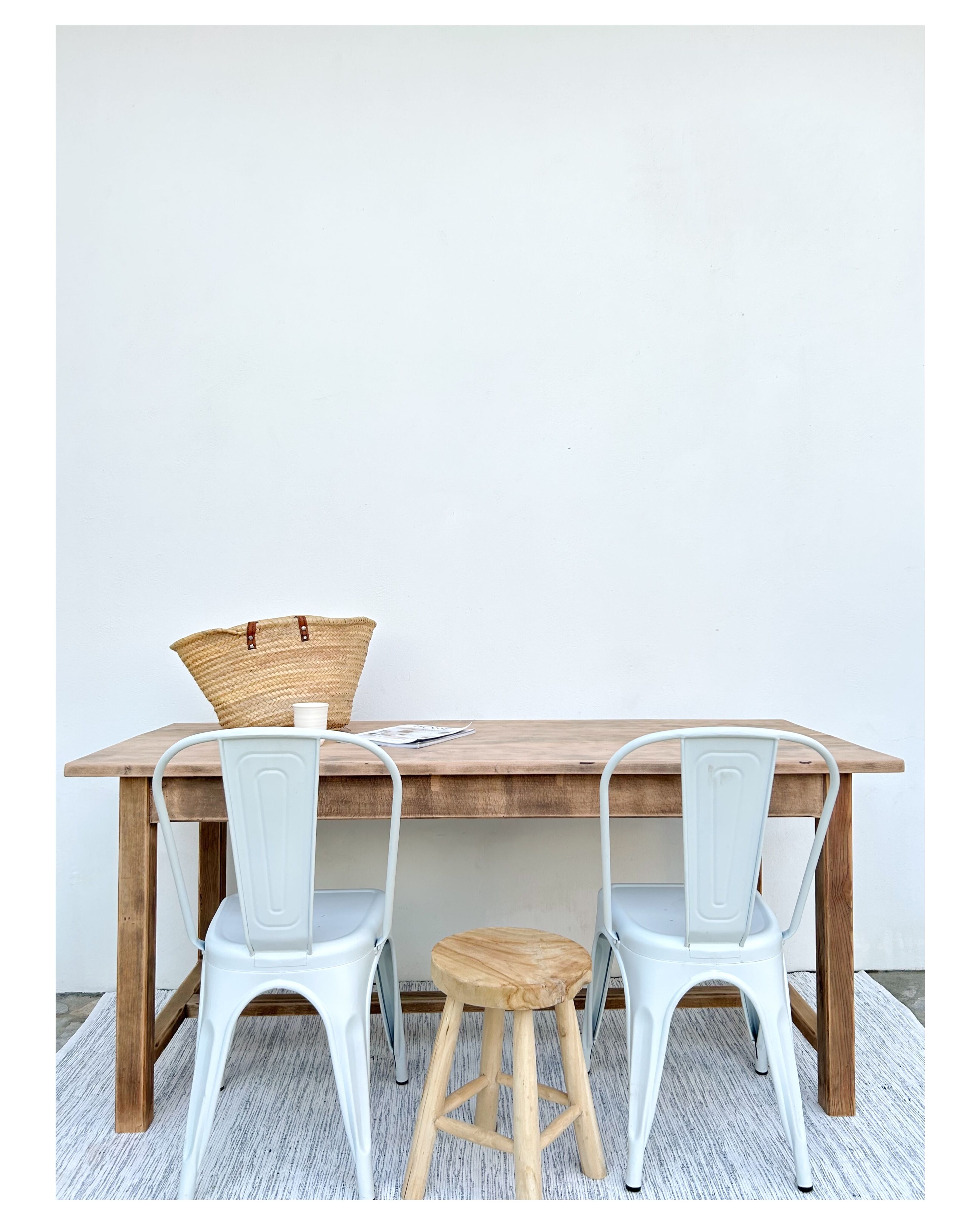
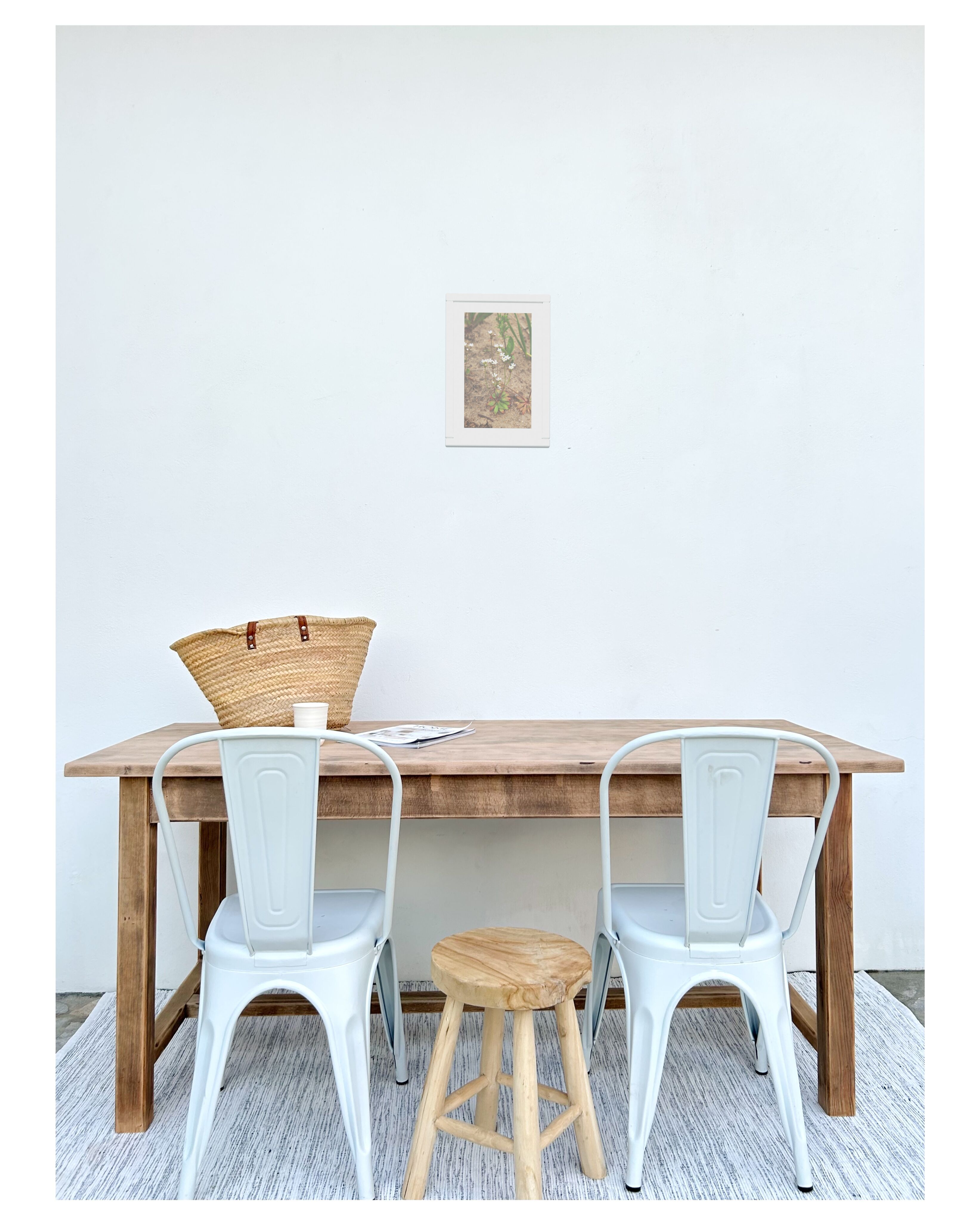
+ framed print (498, 371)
